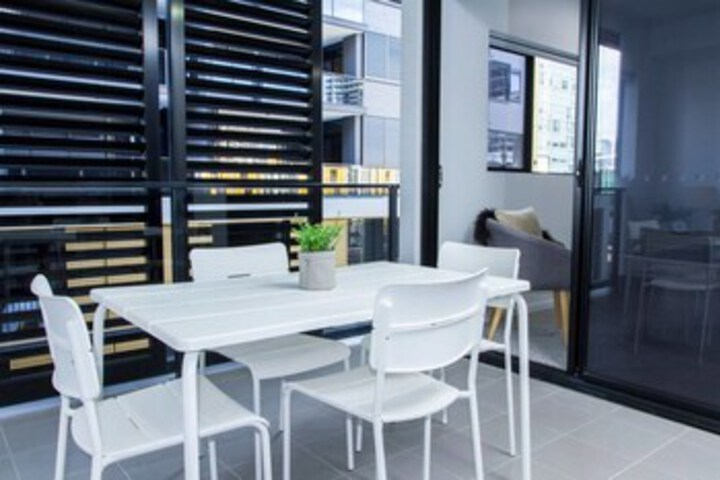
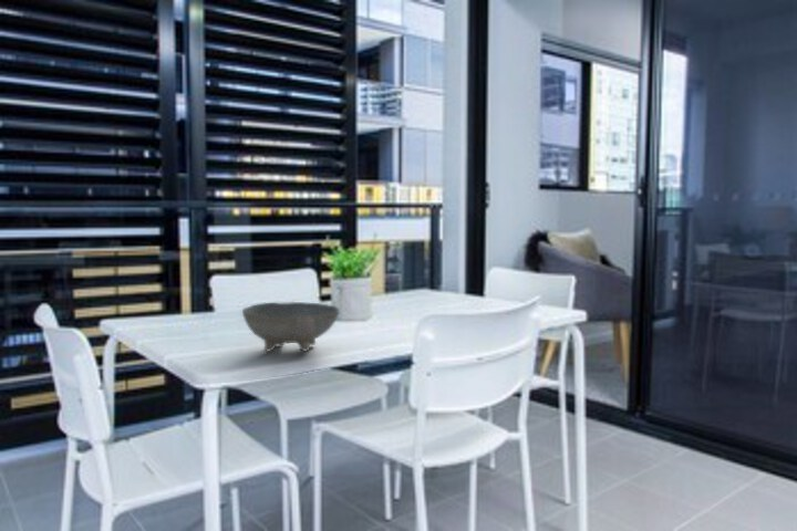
+ bowl (291, 329)
